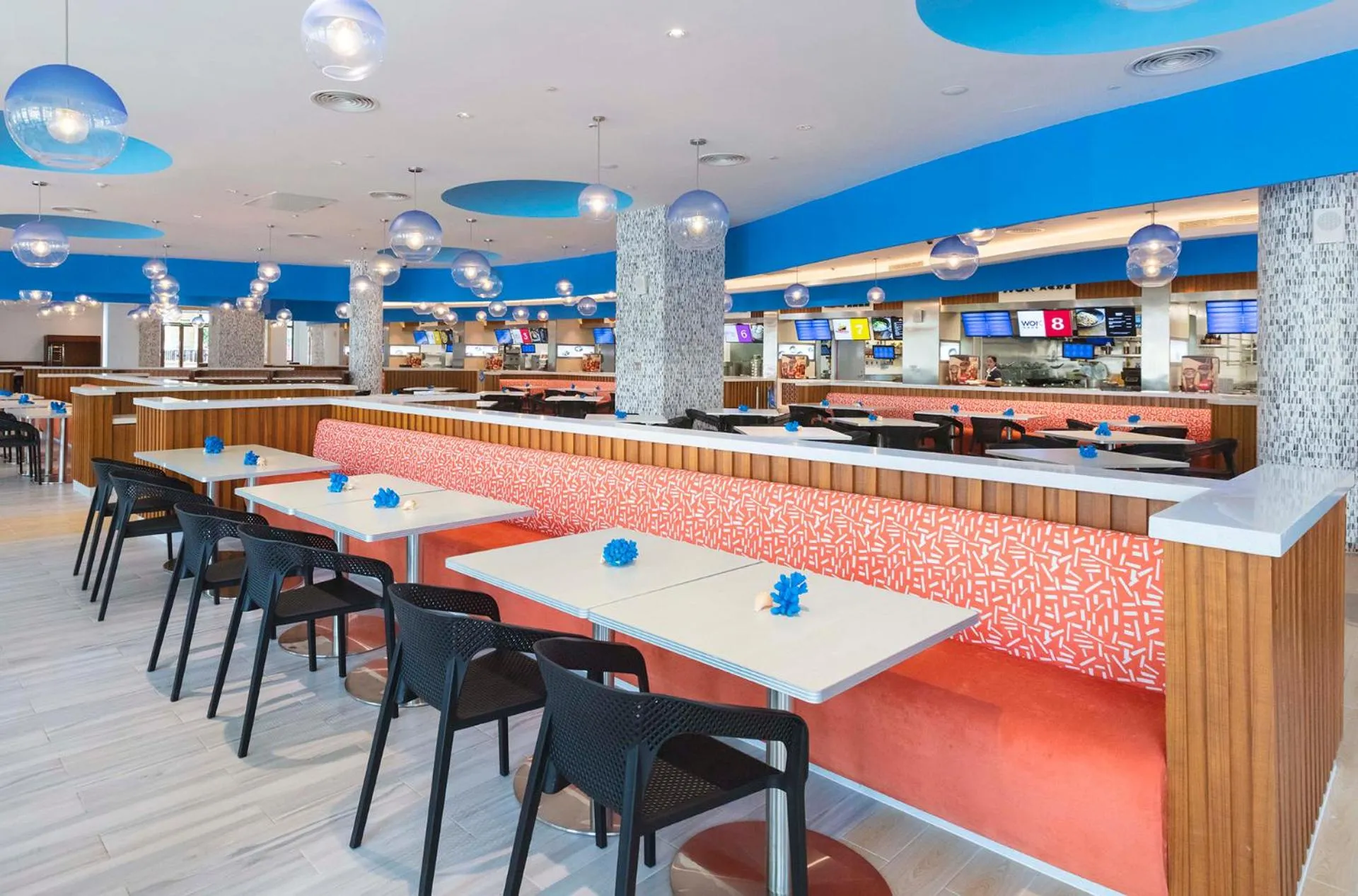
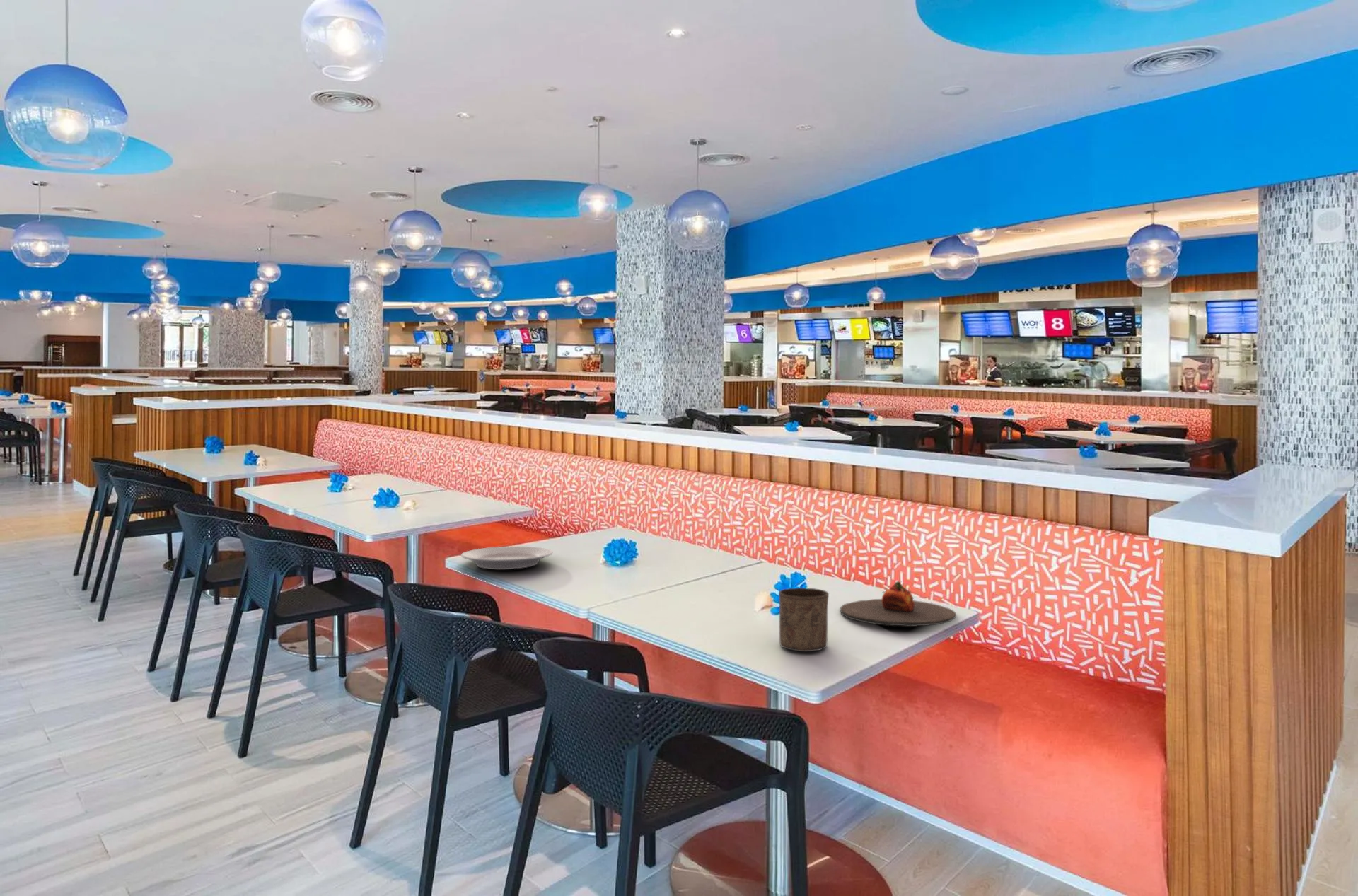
+ plate (507, 558)
+ plate (897, 598)
+ cup (803, 619)
